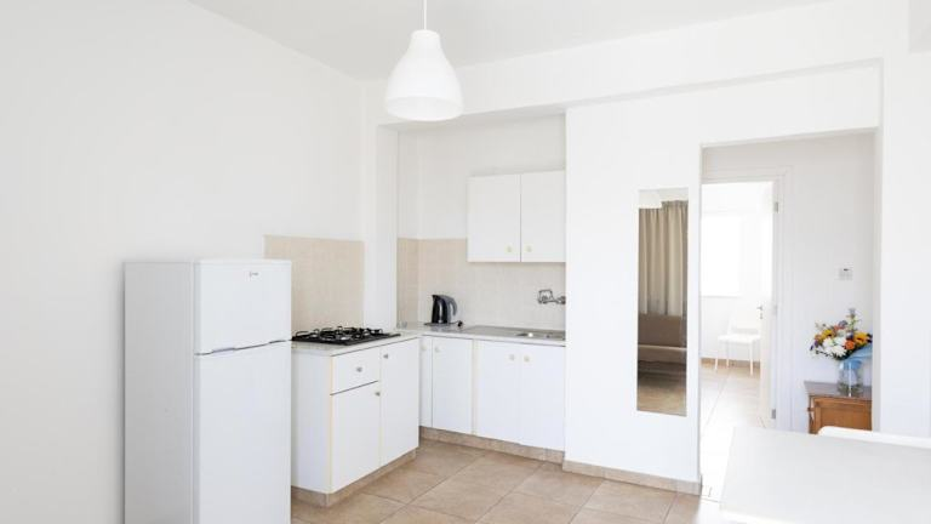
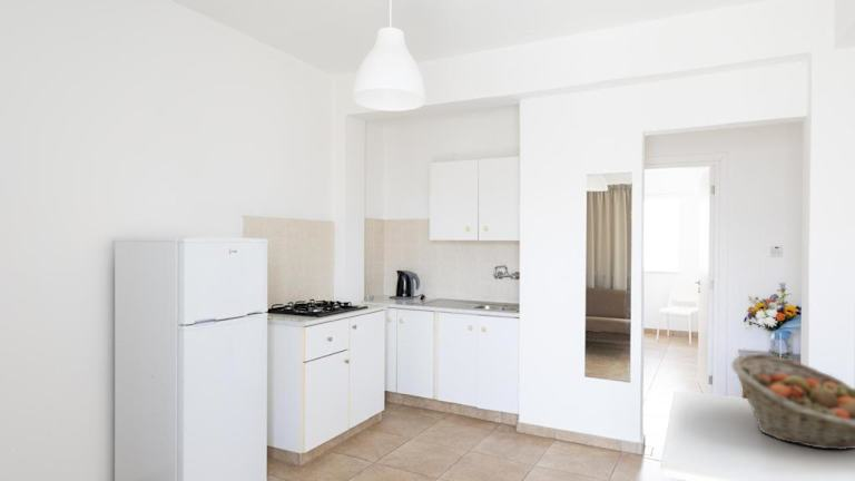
+ fruit basket (802, 397)
